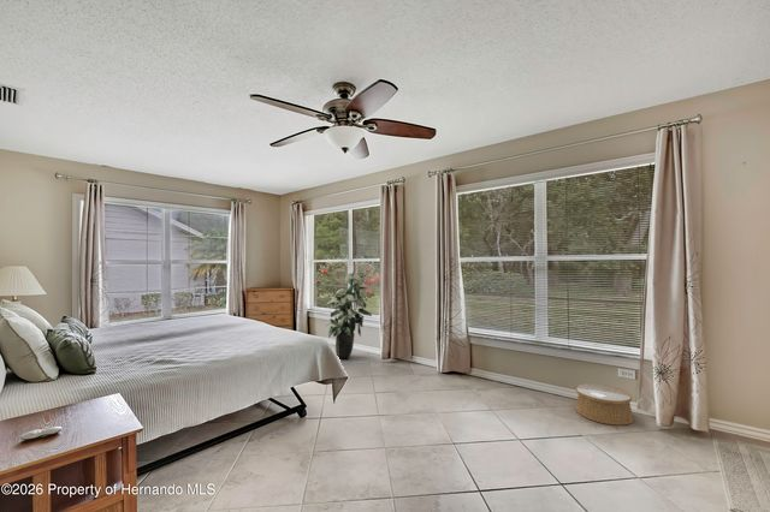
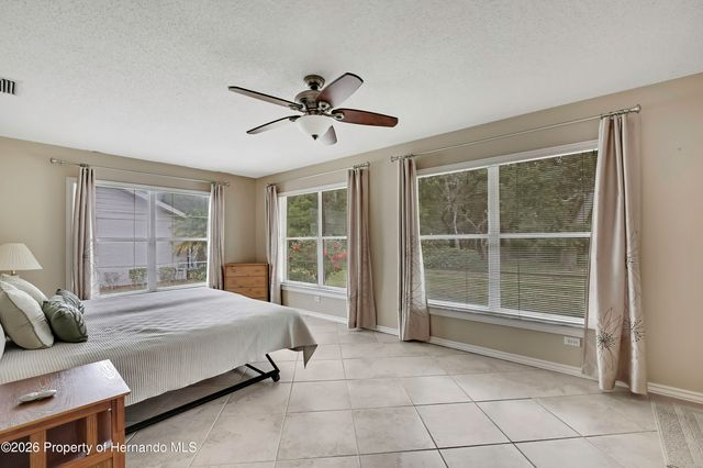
- woven basket (603, 403)
- indoor plant (345, 312)
